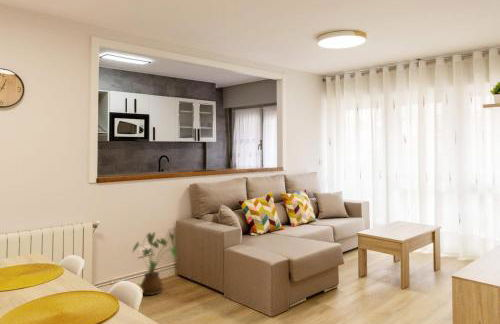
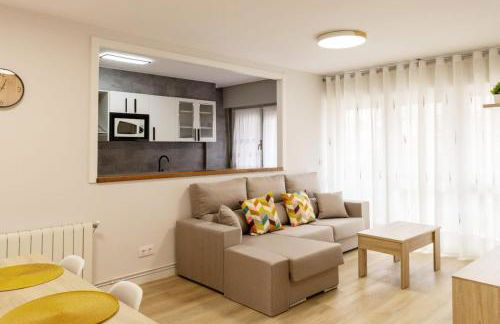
- house plant (156, 262)
